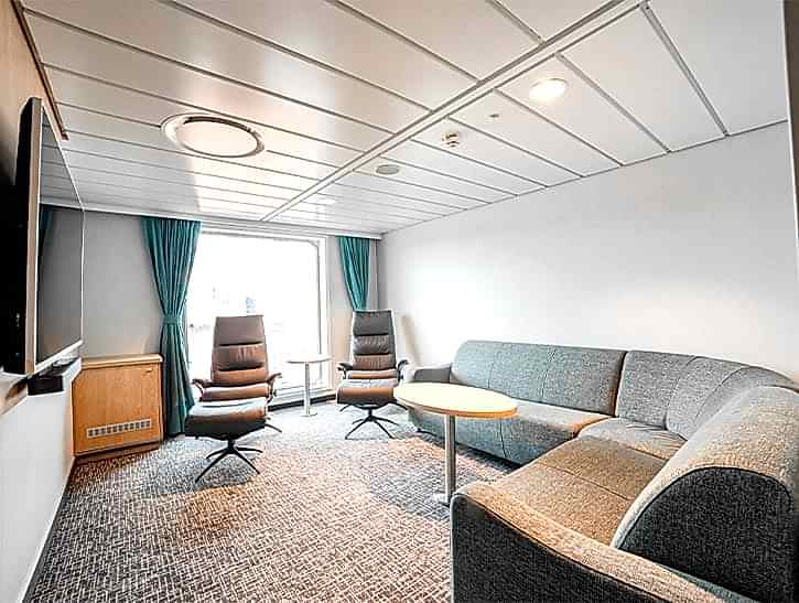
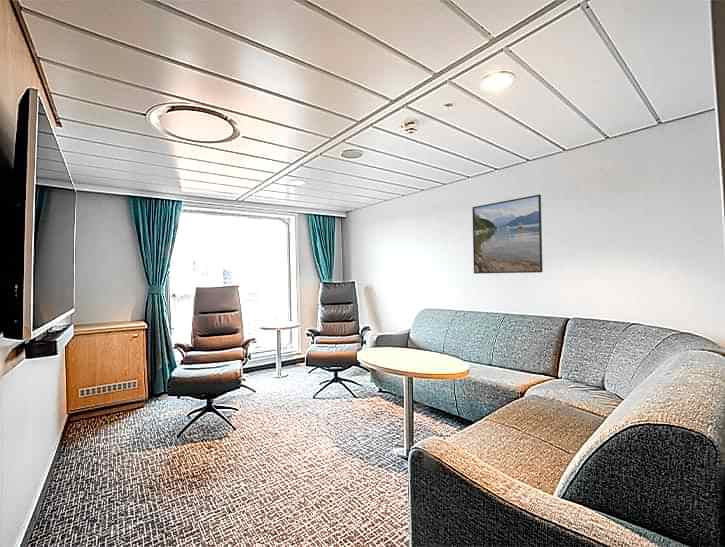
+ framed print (504, 237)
